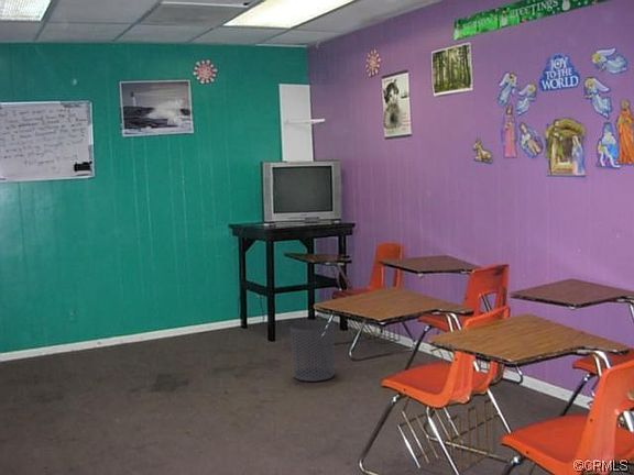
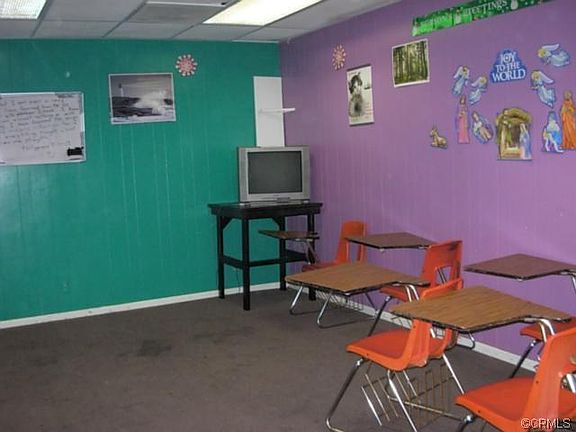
- waste bin (313, 351)
